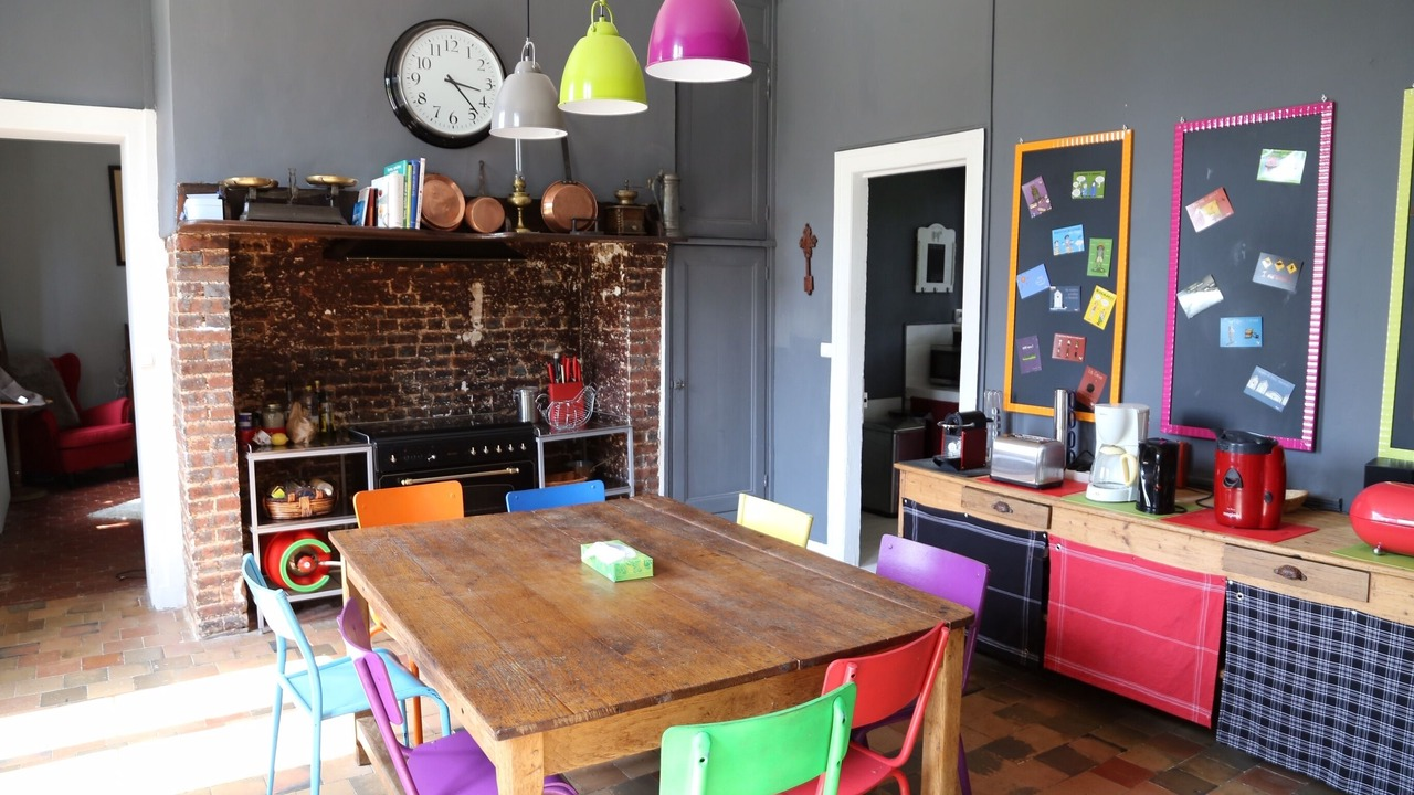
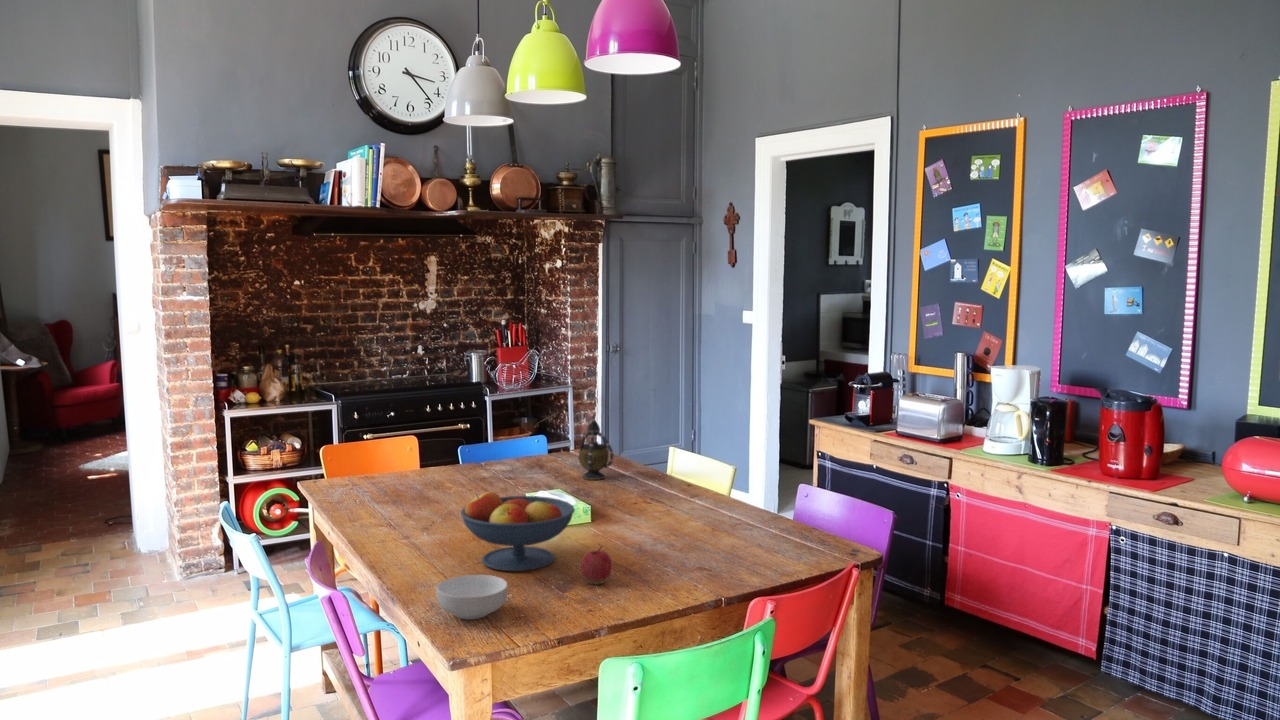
+ teapot (590, 446)
+ fruit bowl (518, 525)
+ apple (596, 563)
+ cereal bowl (472, 599)
